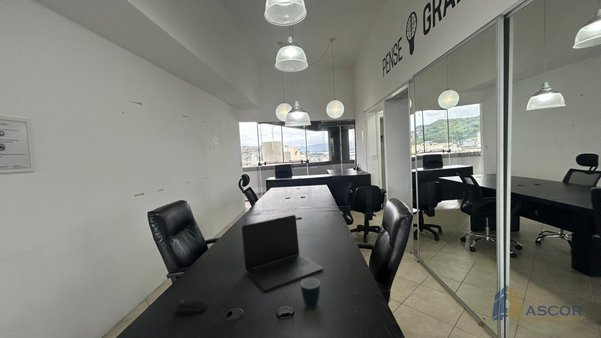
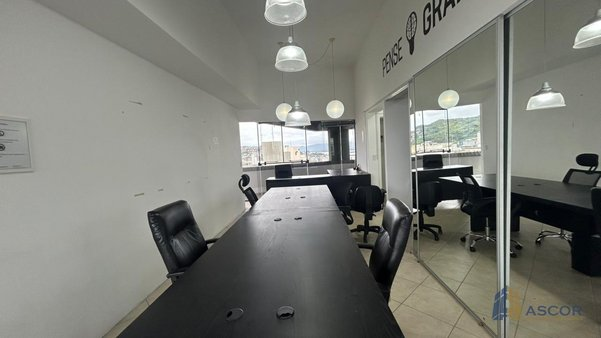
- laptop (282, 247)
- mug (308, 292)
- computer mouse (192, 304)
